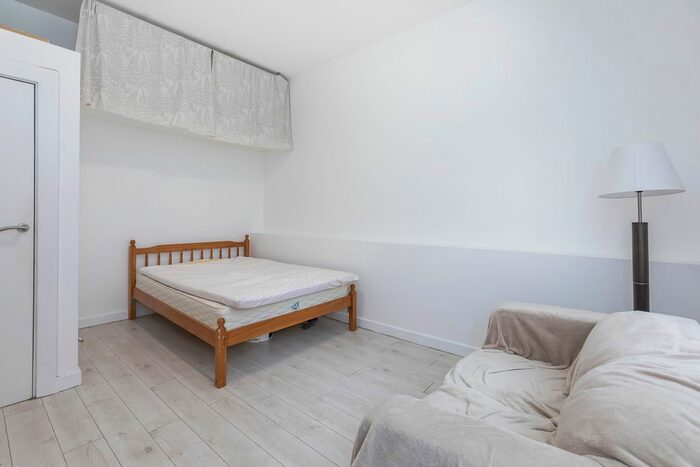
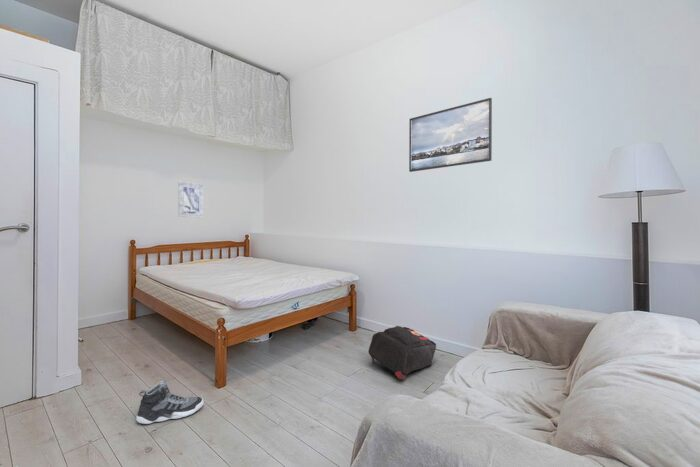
+ sneaker (171, 398)
+ backpack (402, 345)
+ wall art (190, 200)
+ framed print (447, 137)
